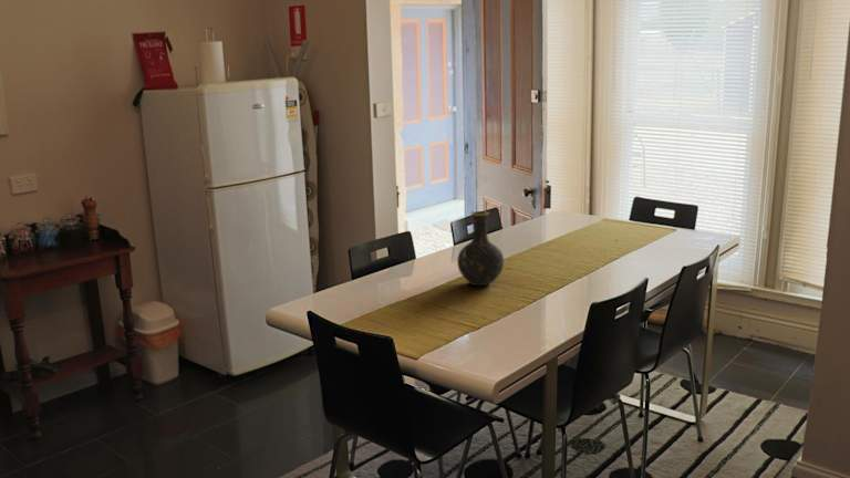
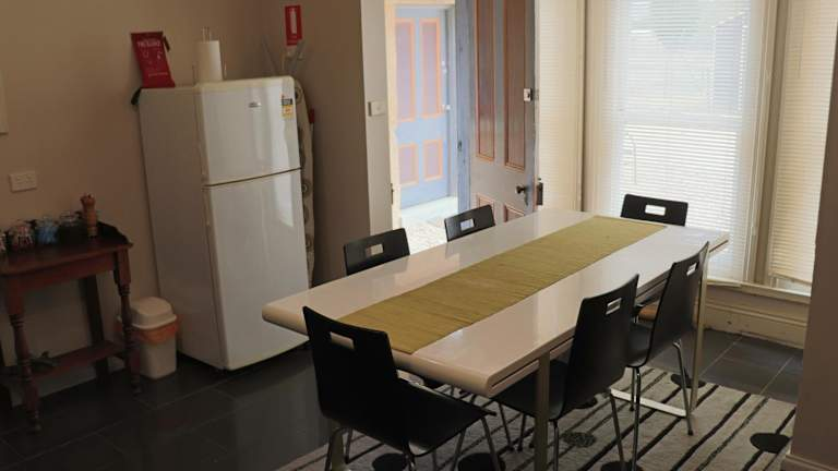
- vase (480, 248)
